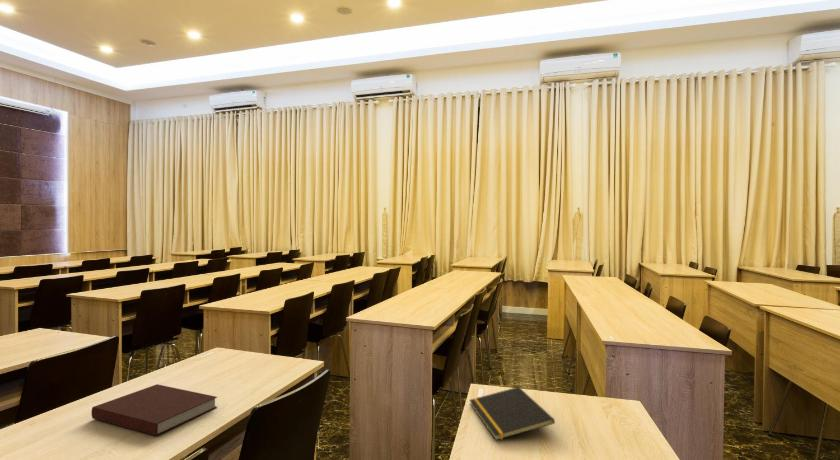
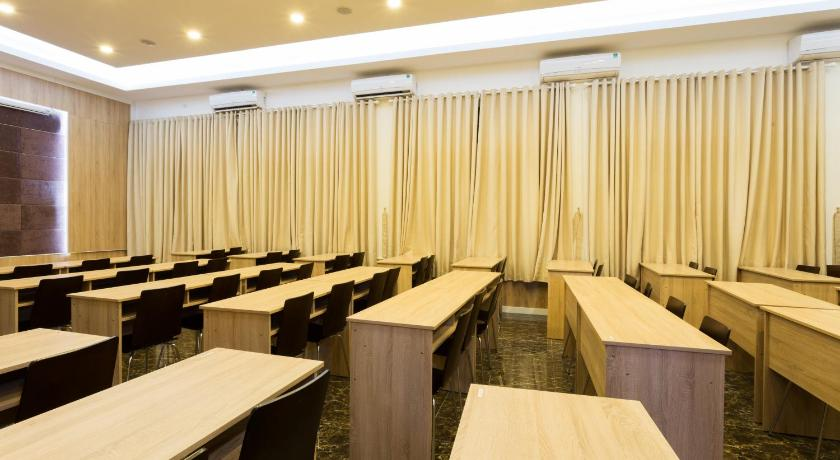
- notebook (156, 407)
- notepad (508, 410)
